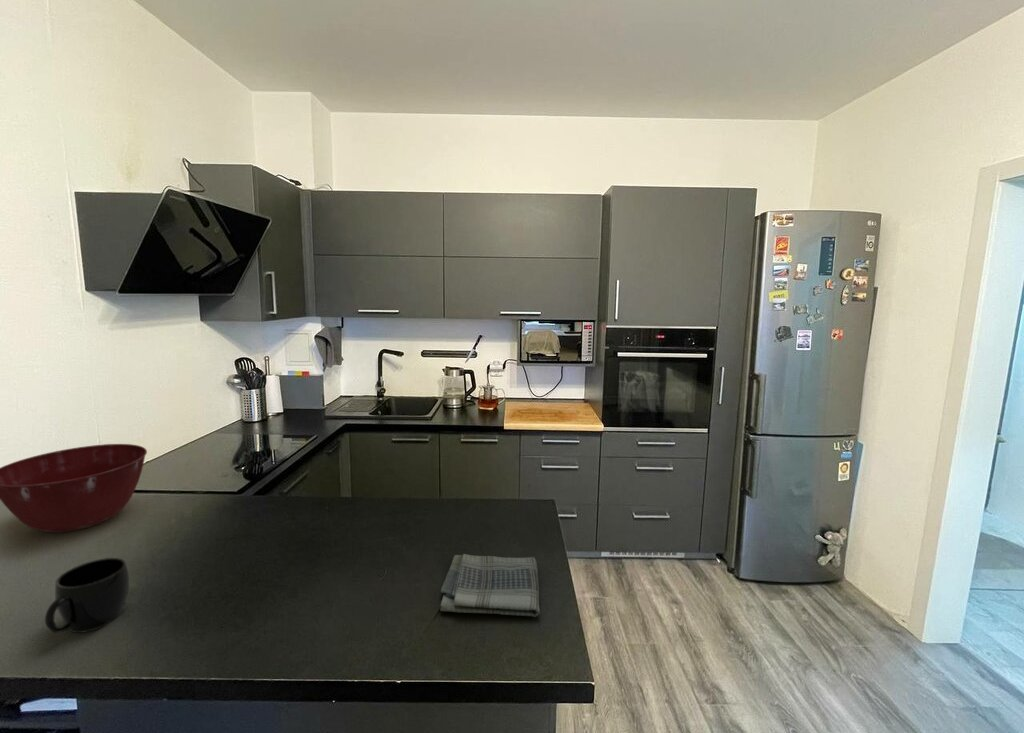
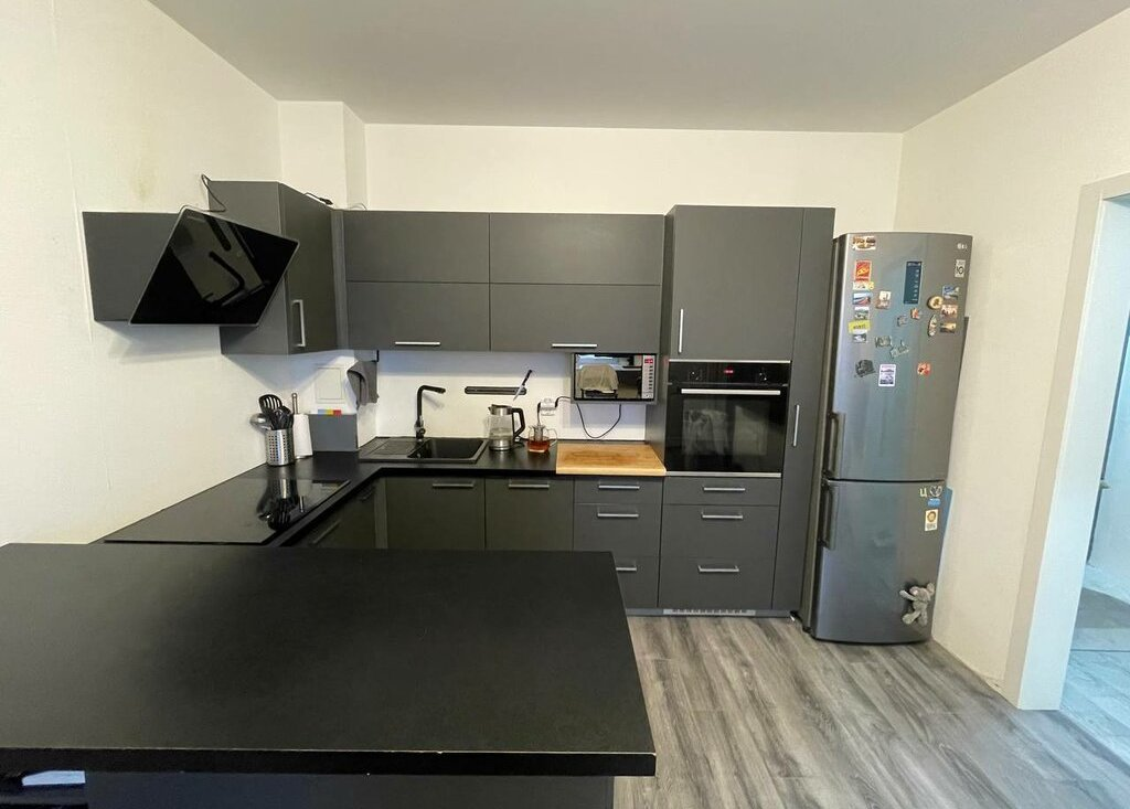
- mug (85, 599)
- mixing bowl (76, 490)
- dish towel (491, 579)
